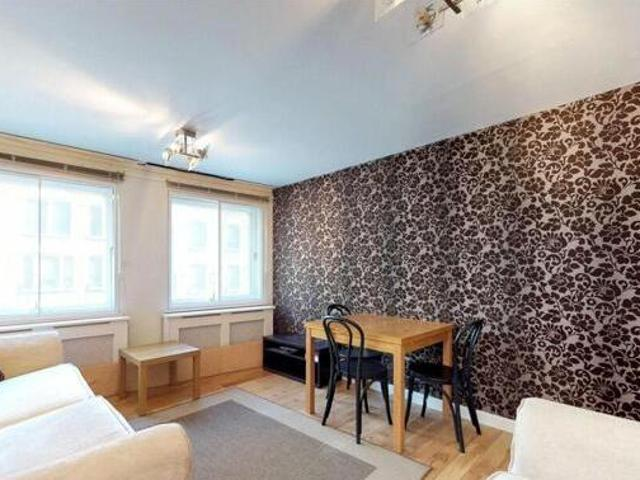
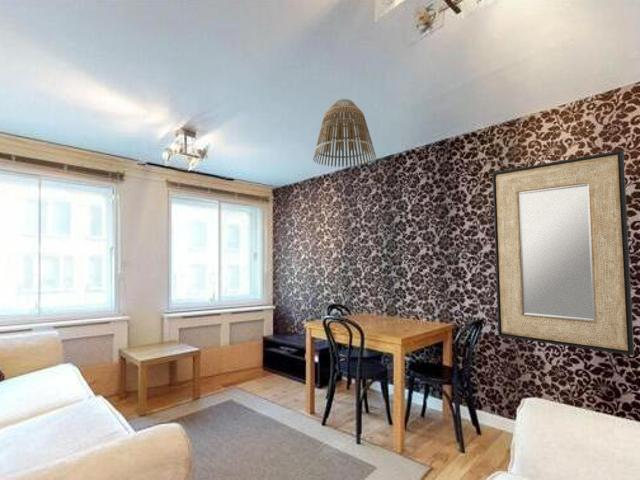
+ lamp shade (343, 130)
+ home mirror (554, 252)
